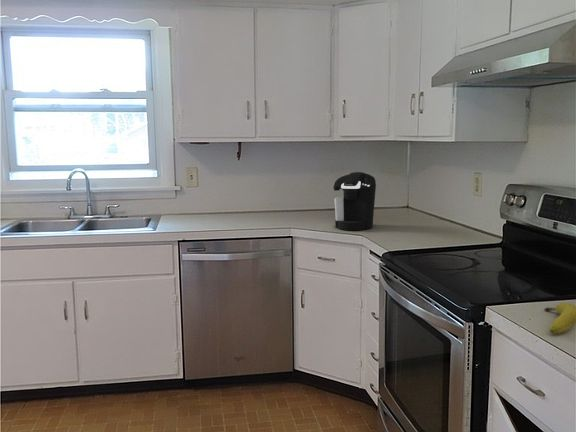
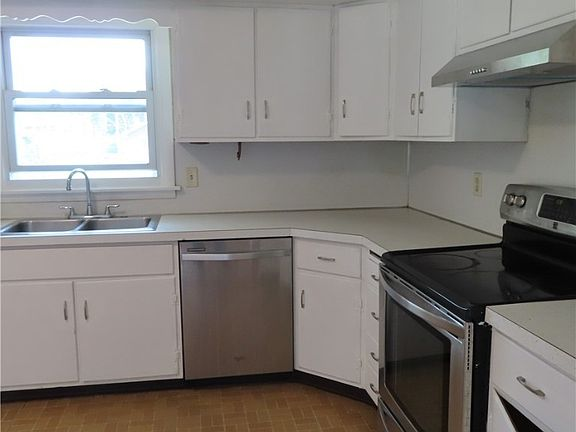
- fruit (562, 314)
- coffee maker (353, 200)
